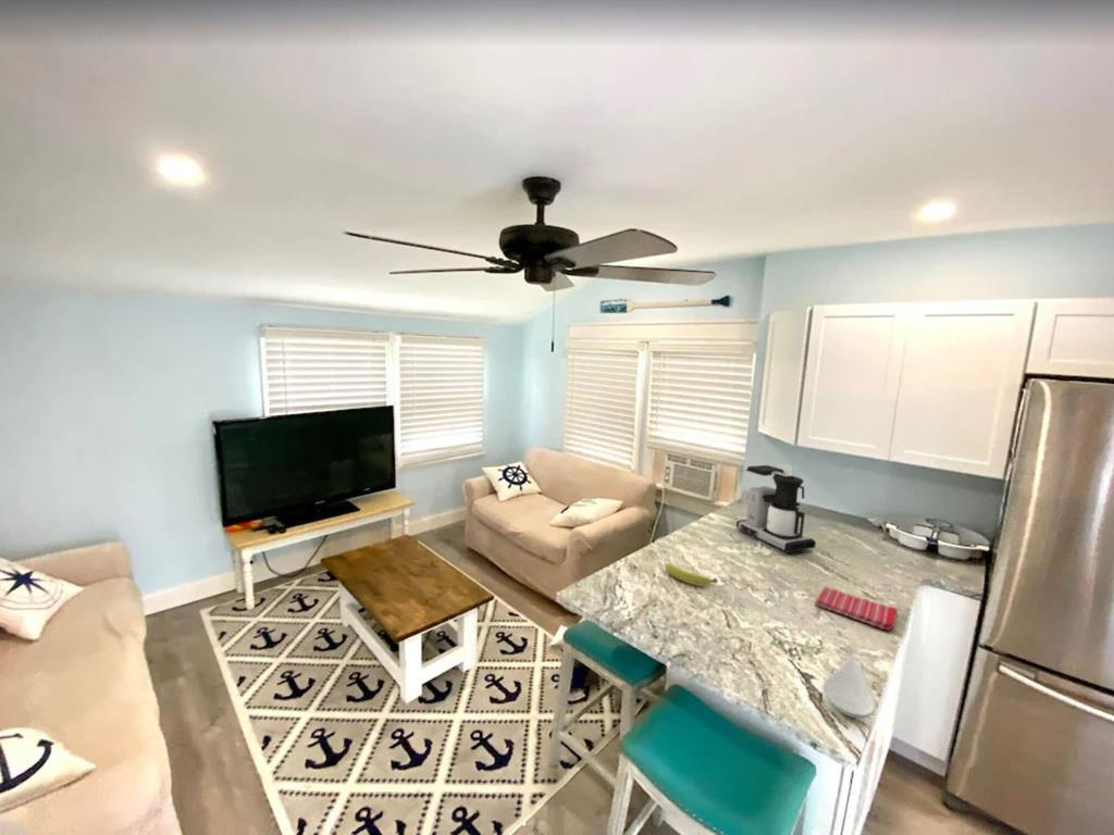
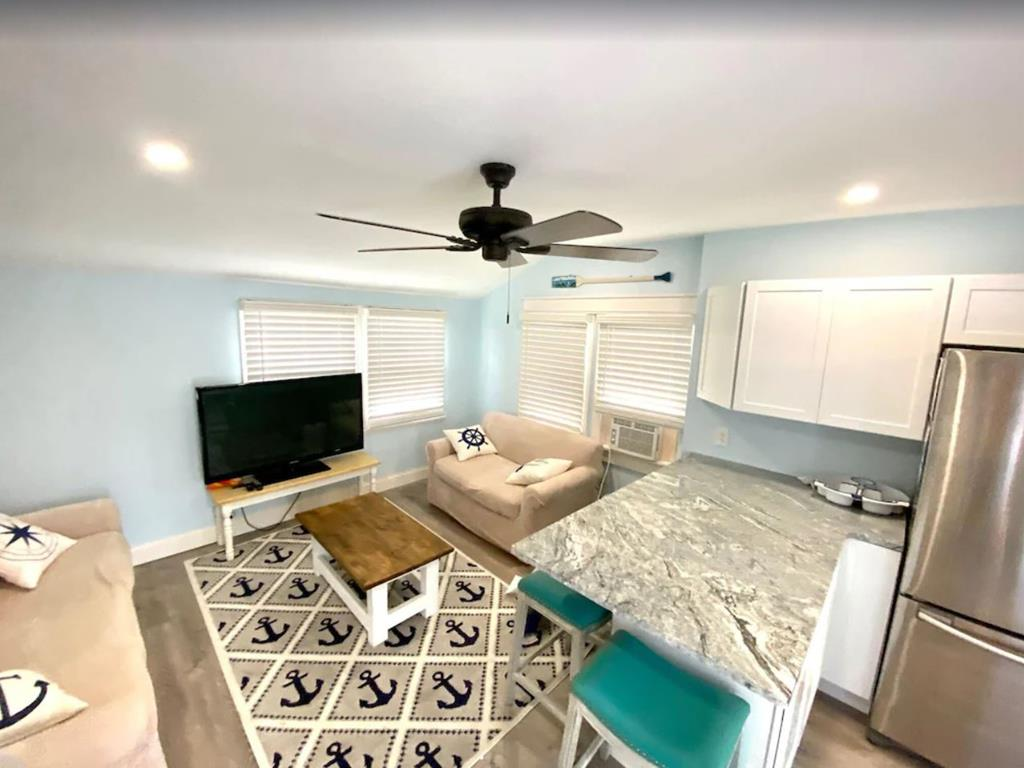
- fruit (688, 573)
- dish towel (856, 606)
- spoon rest (850, 683)
- coffee maker (776, 506)
